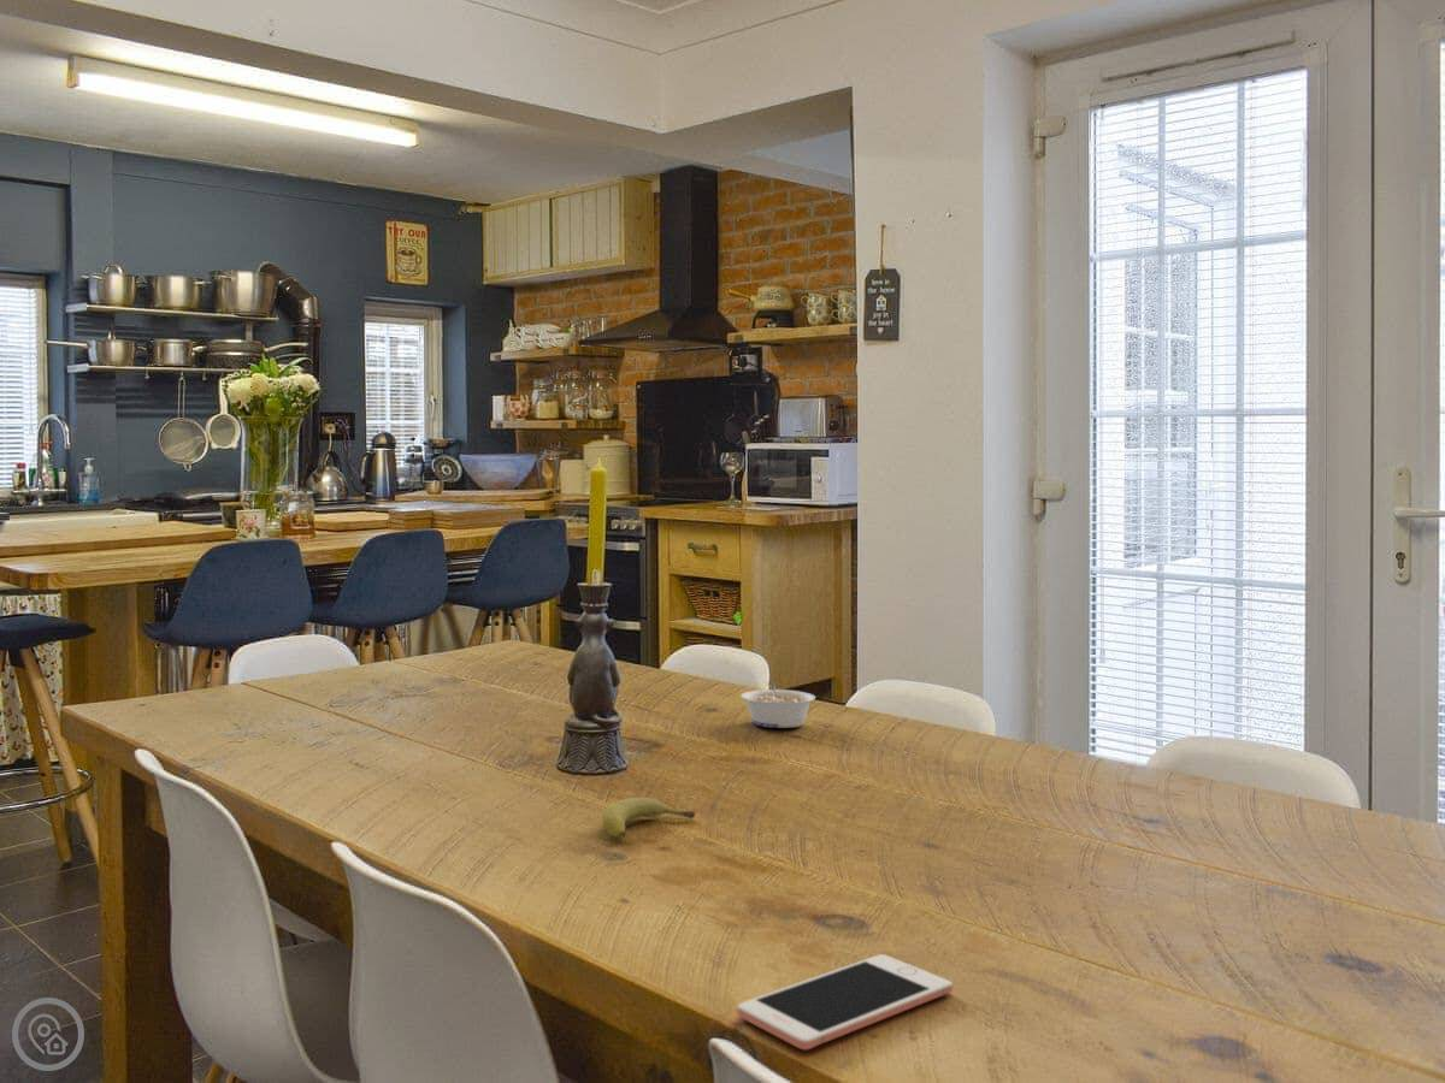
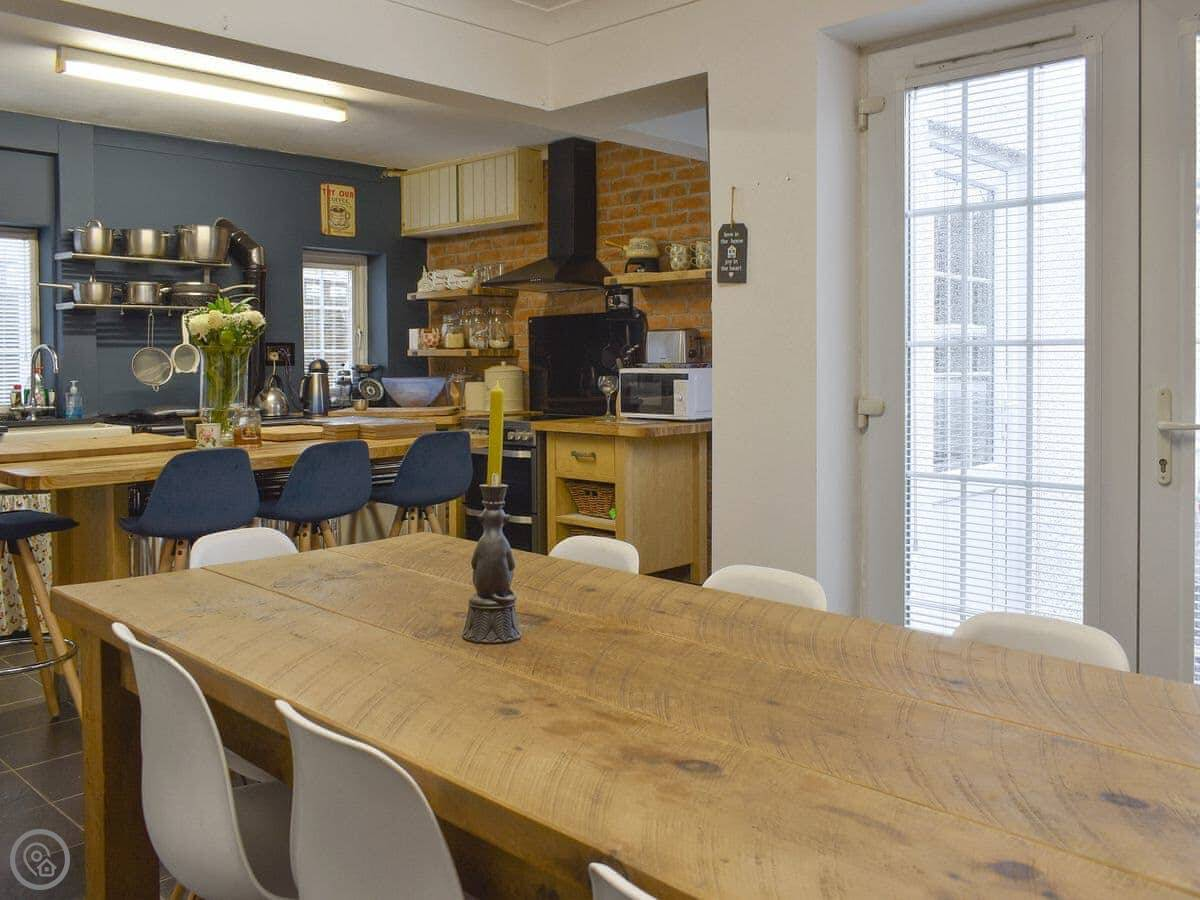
- fruit (639, 813)
- legume (775, 706)
- cell phone (847, 998)
